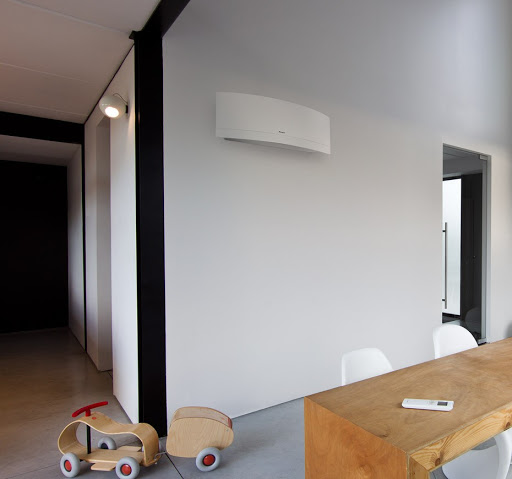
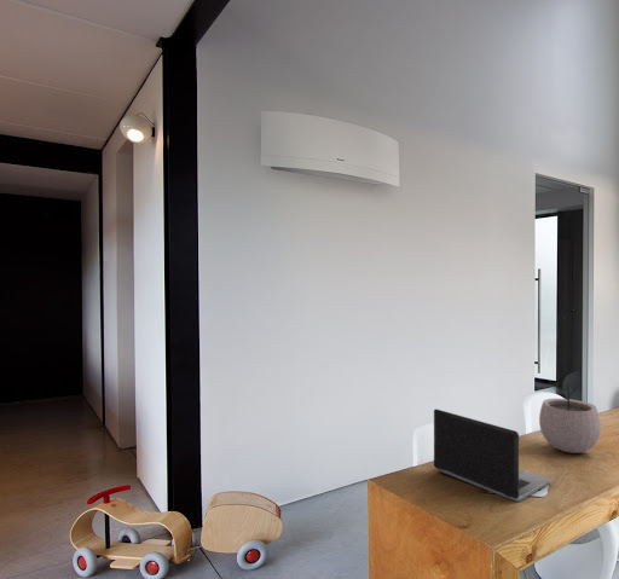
+ laptop computer (490, 445)
+ plant pot (568, 417)
